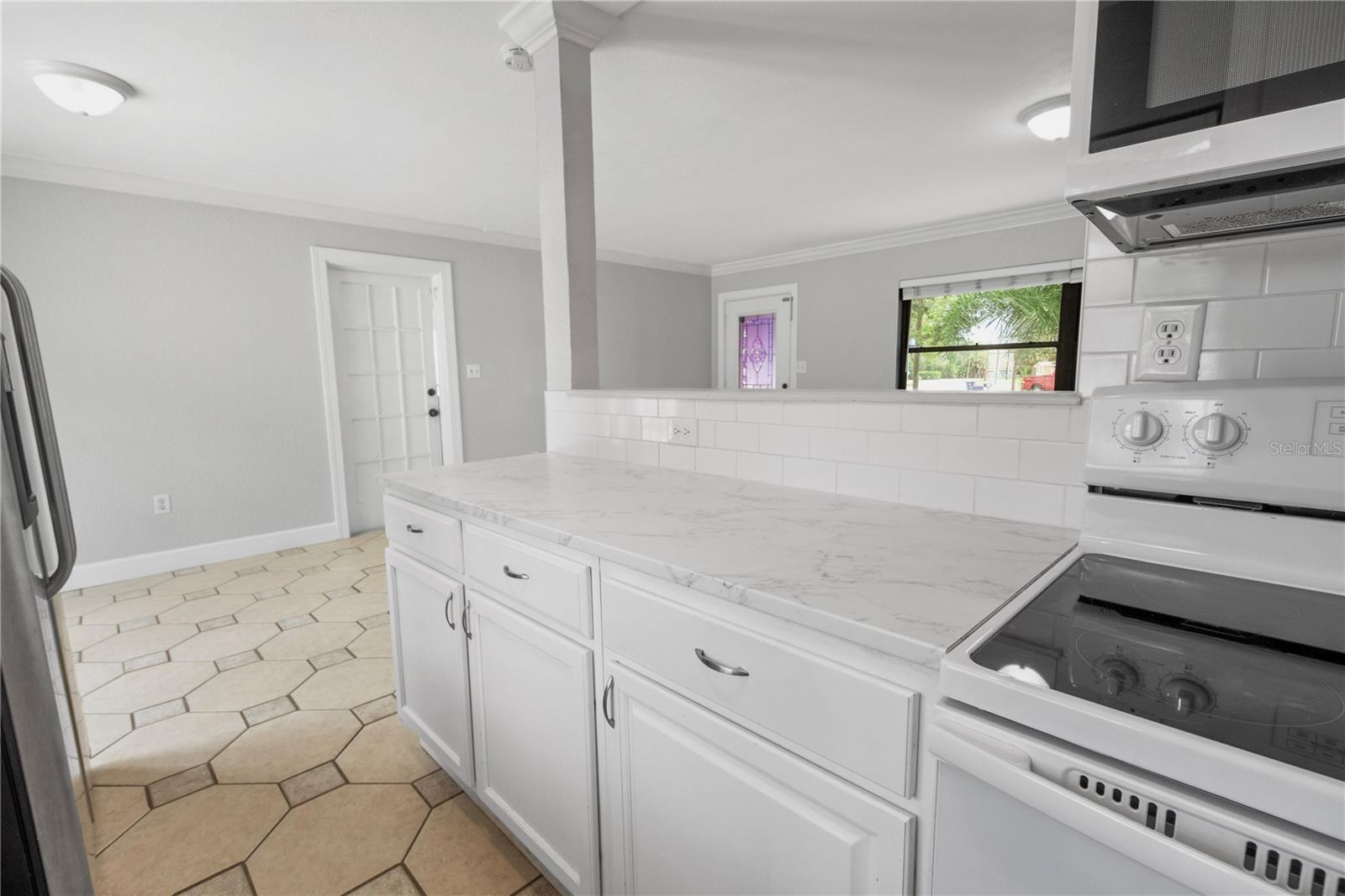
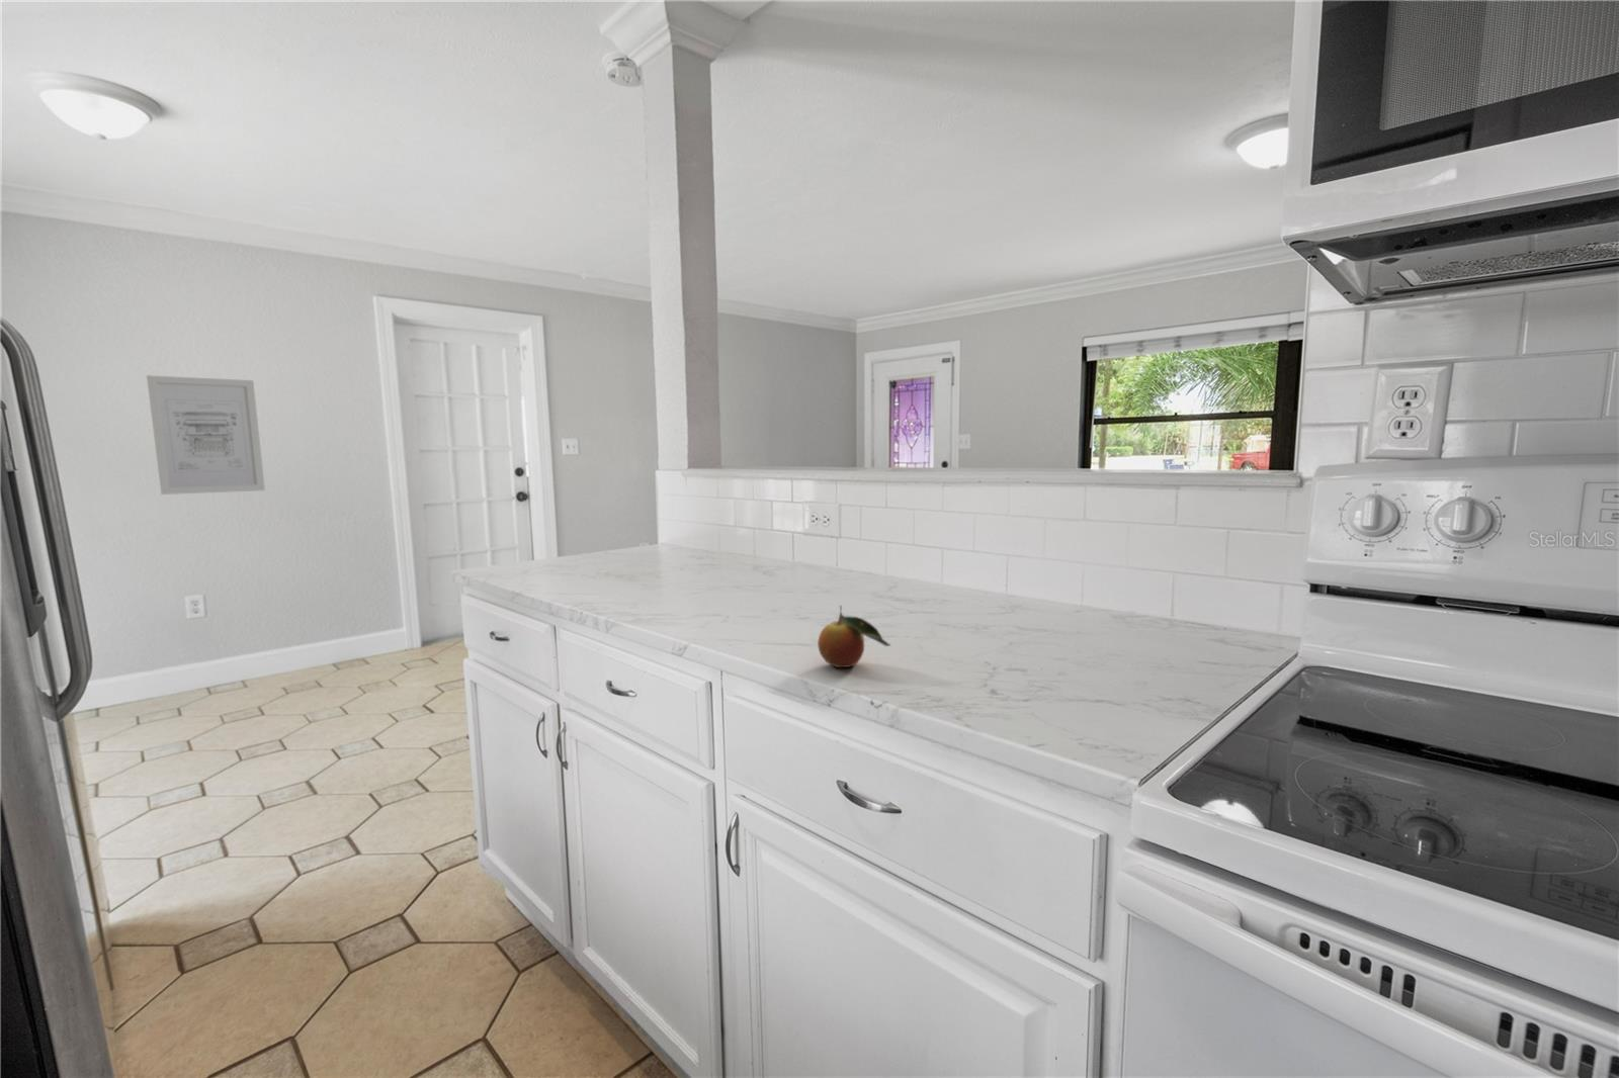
+ fruit (853, 636)
+ wall art (208, 434)
